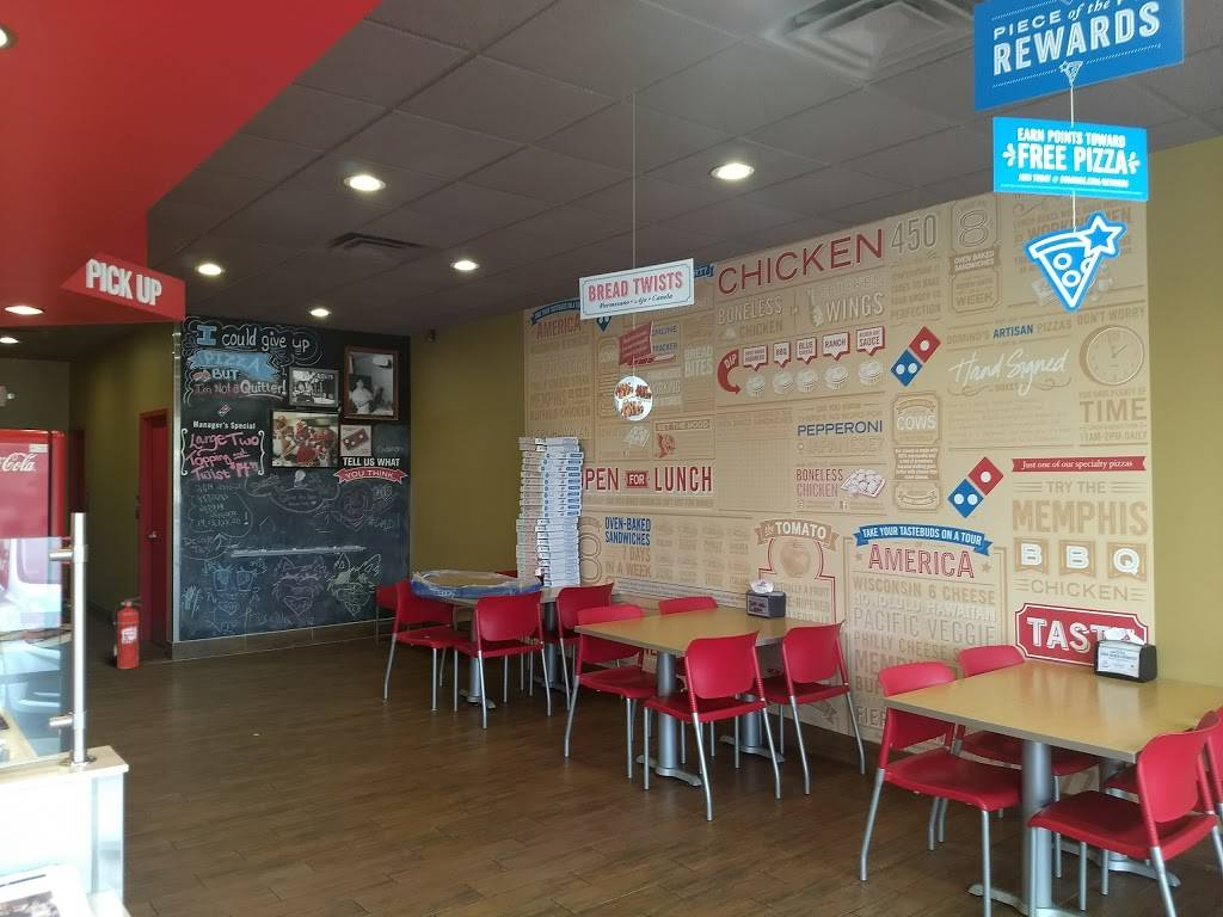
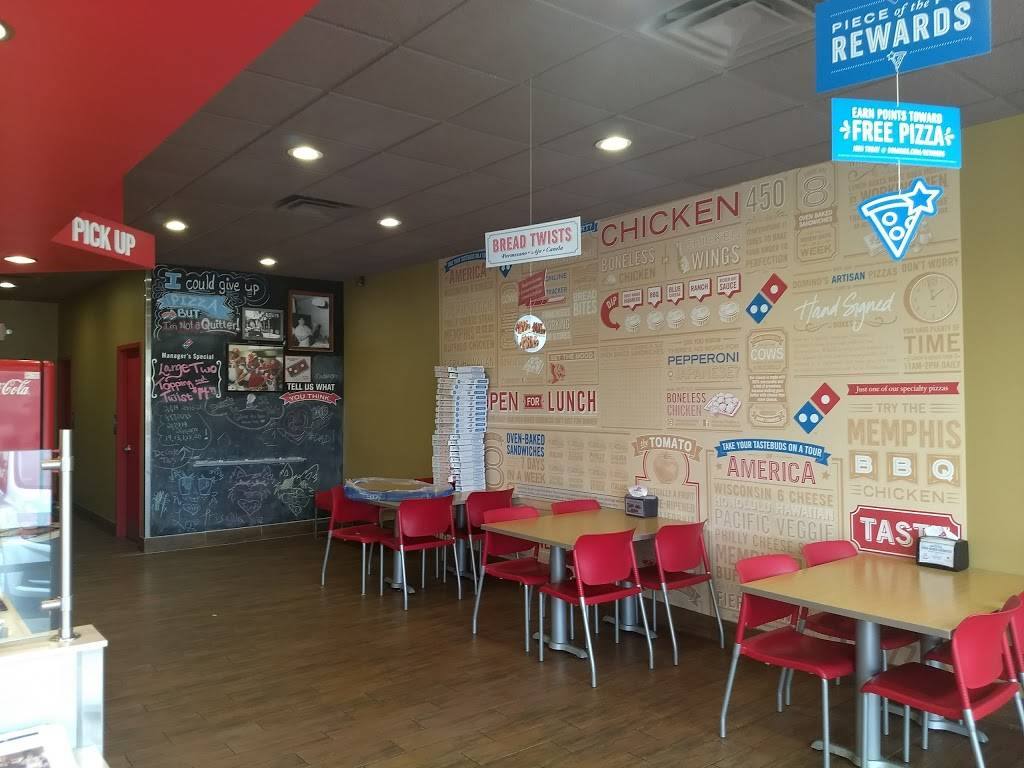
- fire extinguisher (127, 632)
